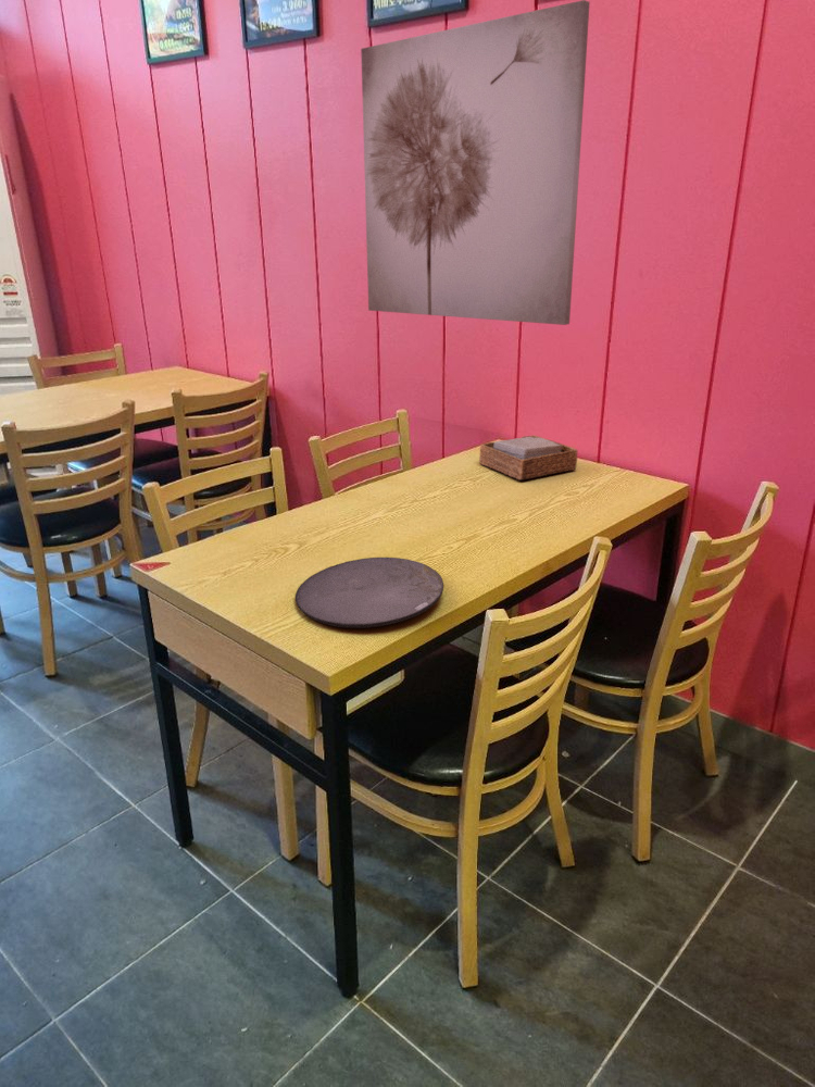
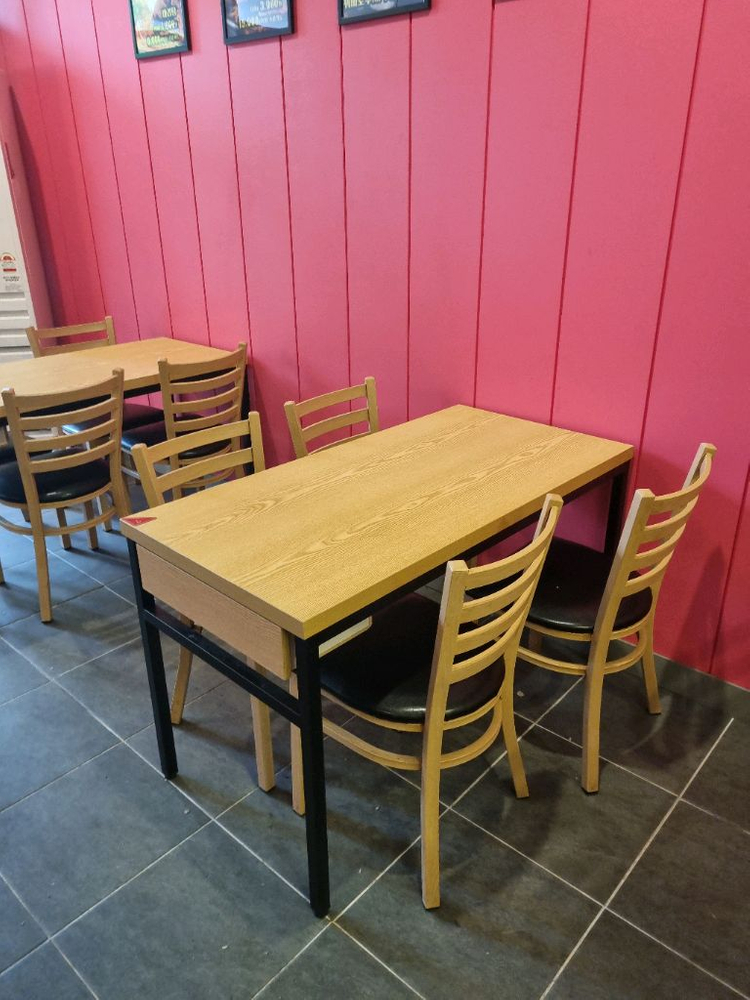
- plate (369, 589)
- napkin holder (528, 453)
- wall art (461, 180)
